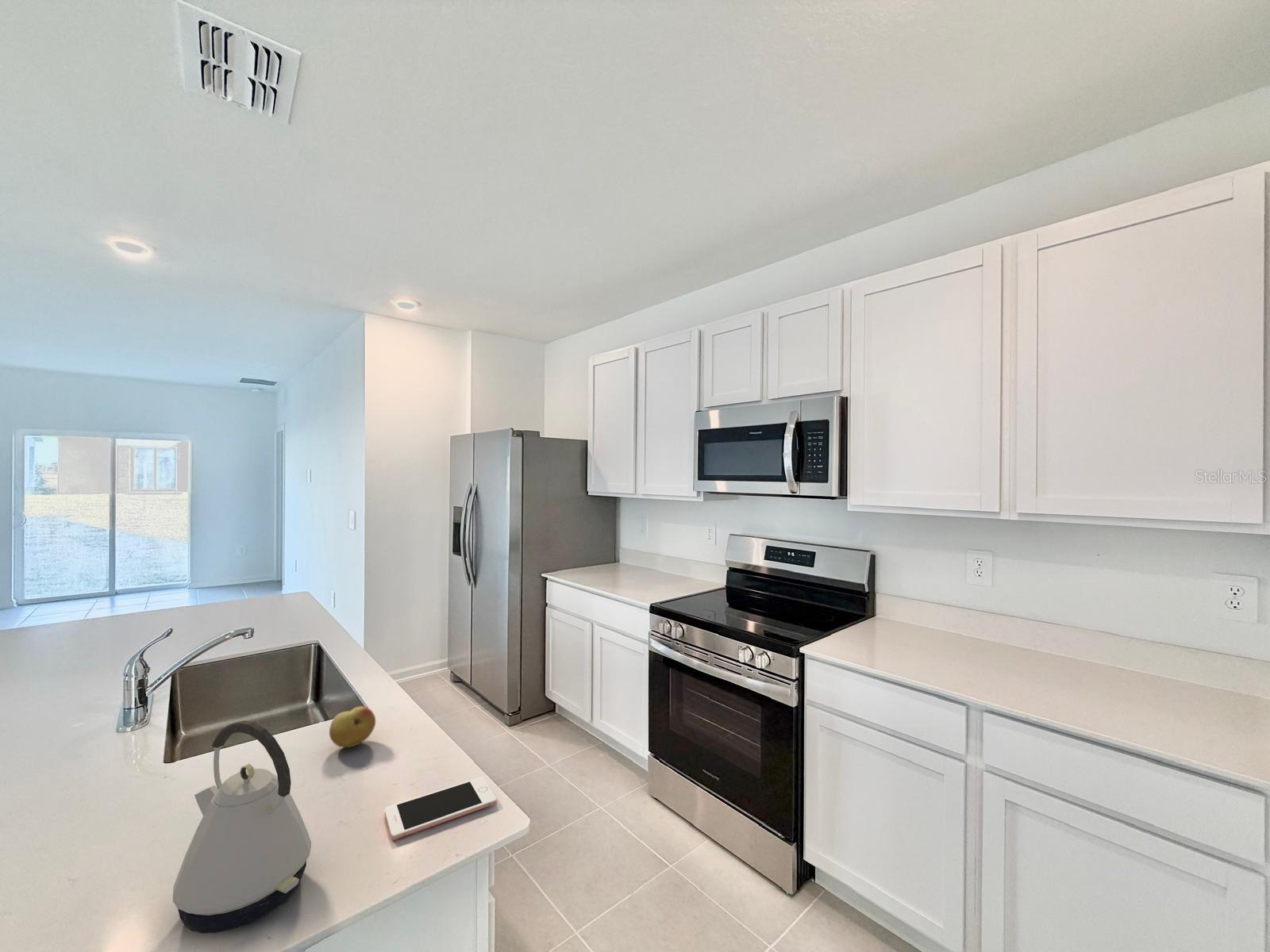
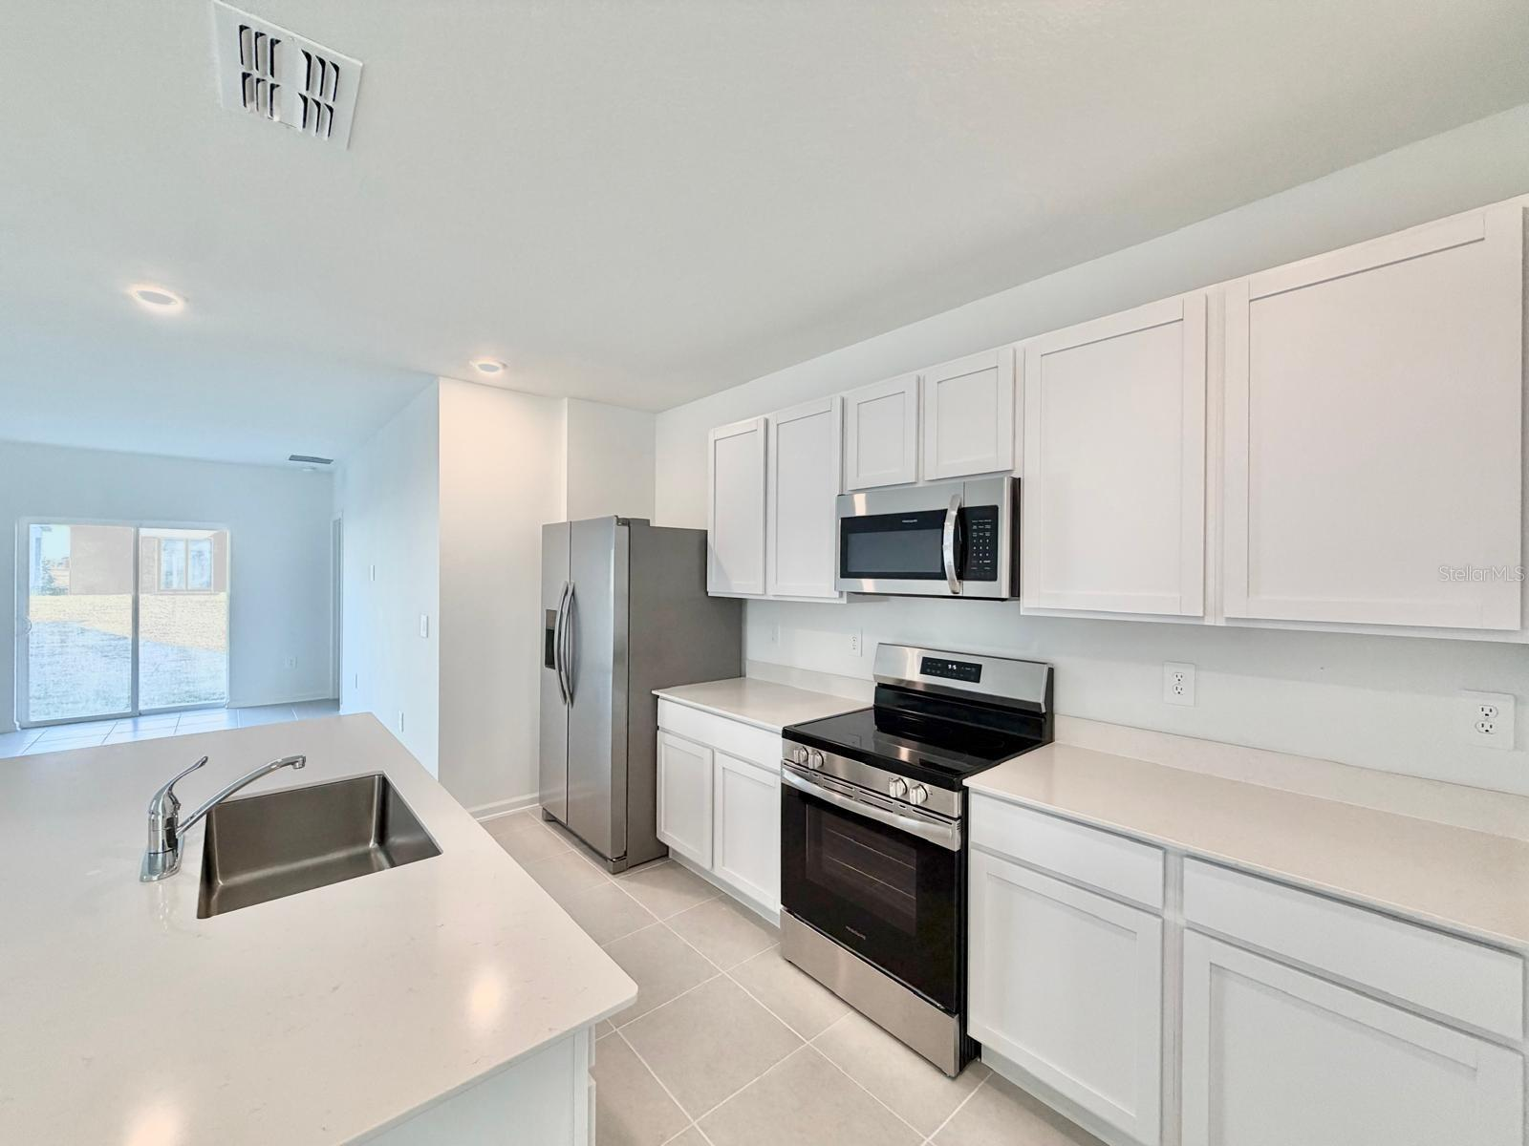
- kettle (244, 808)
- cell phone (441, 805)
- fruit (352, 727)
